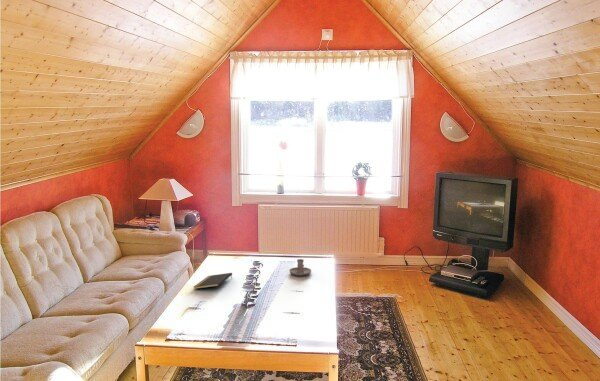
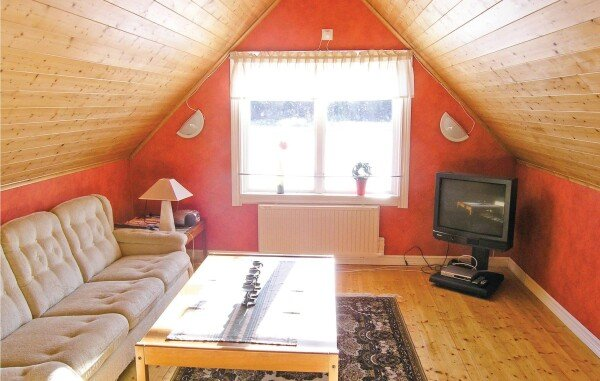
- candle holder (300, 266)
- notepad (213, 280)
